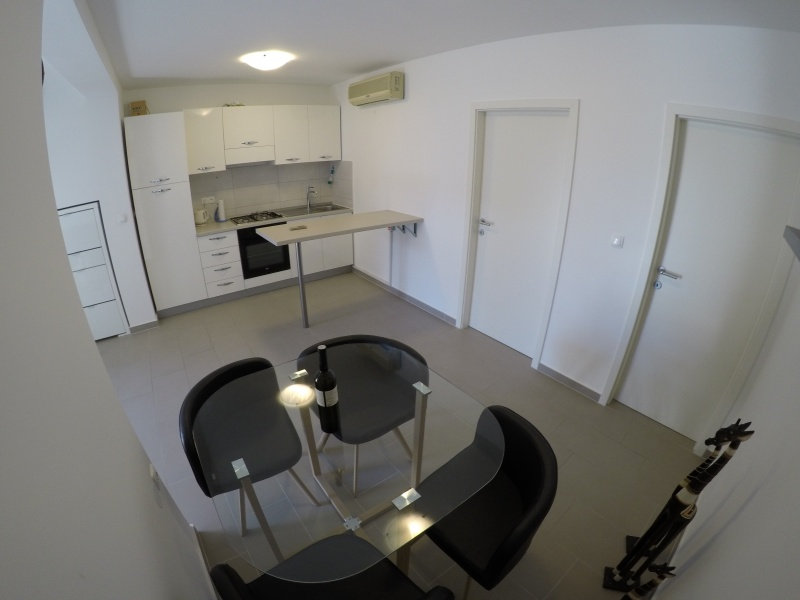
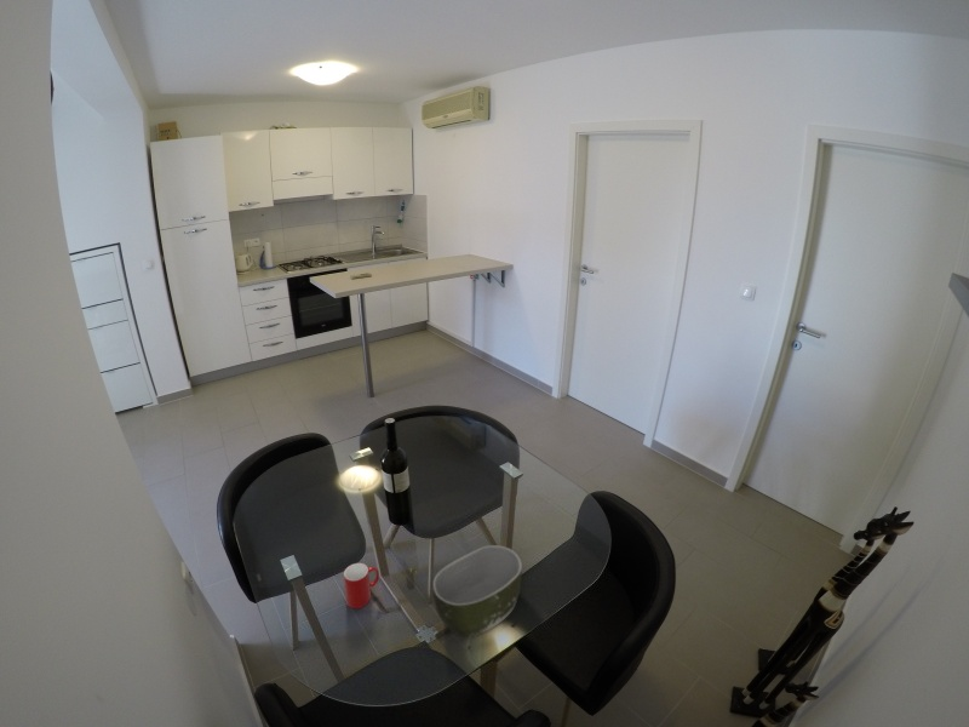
+ cup (362, 584)
+ bowl (478, 591)
